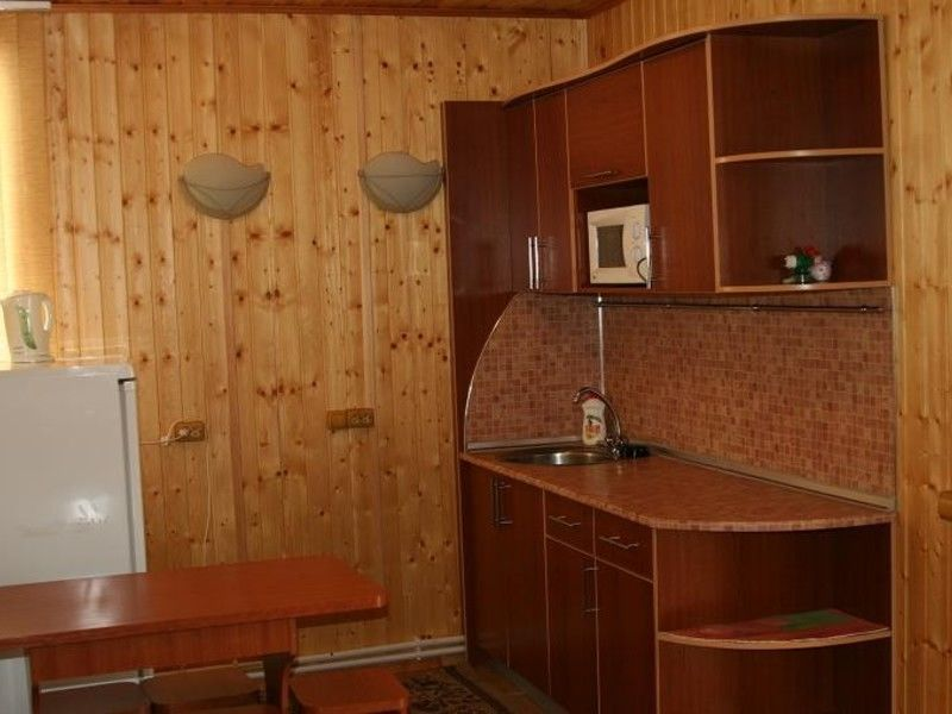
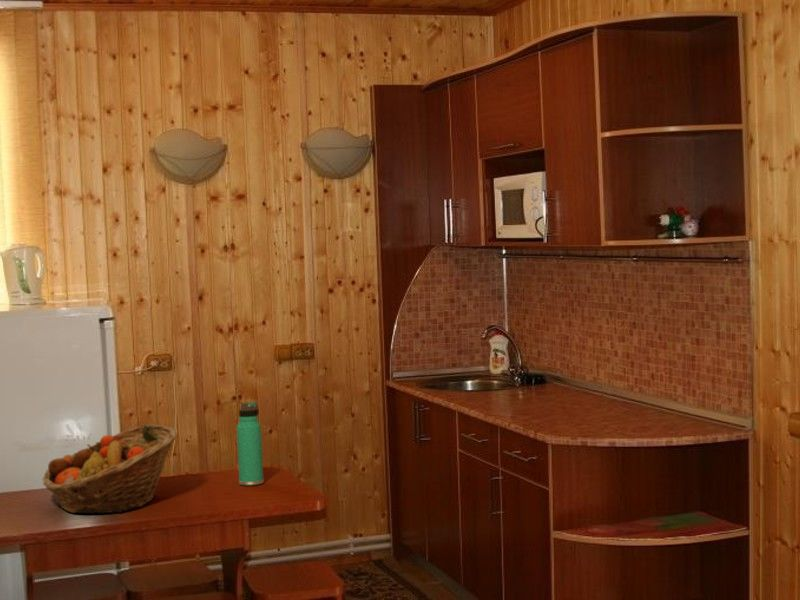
+ thermos bottle (249, 442)
+ fruit basket (111, 467)
